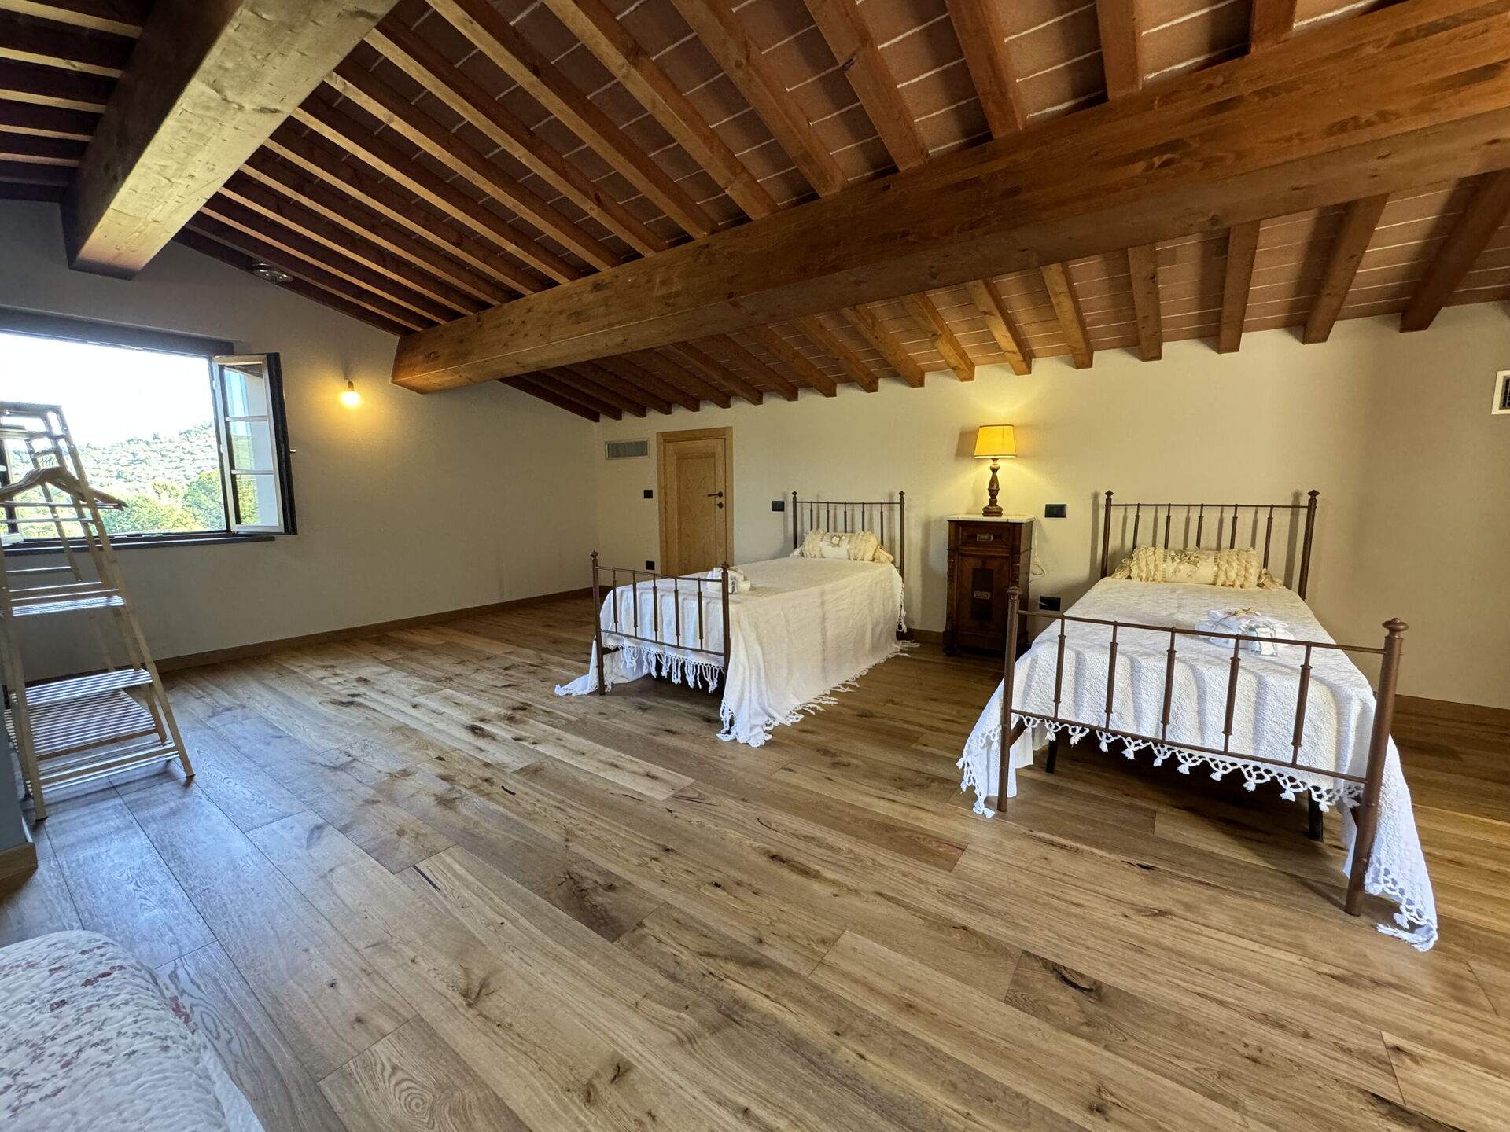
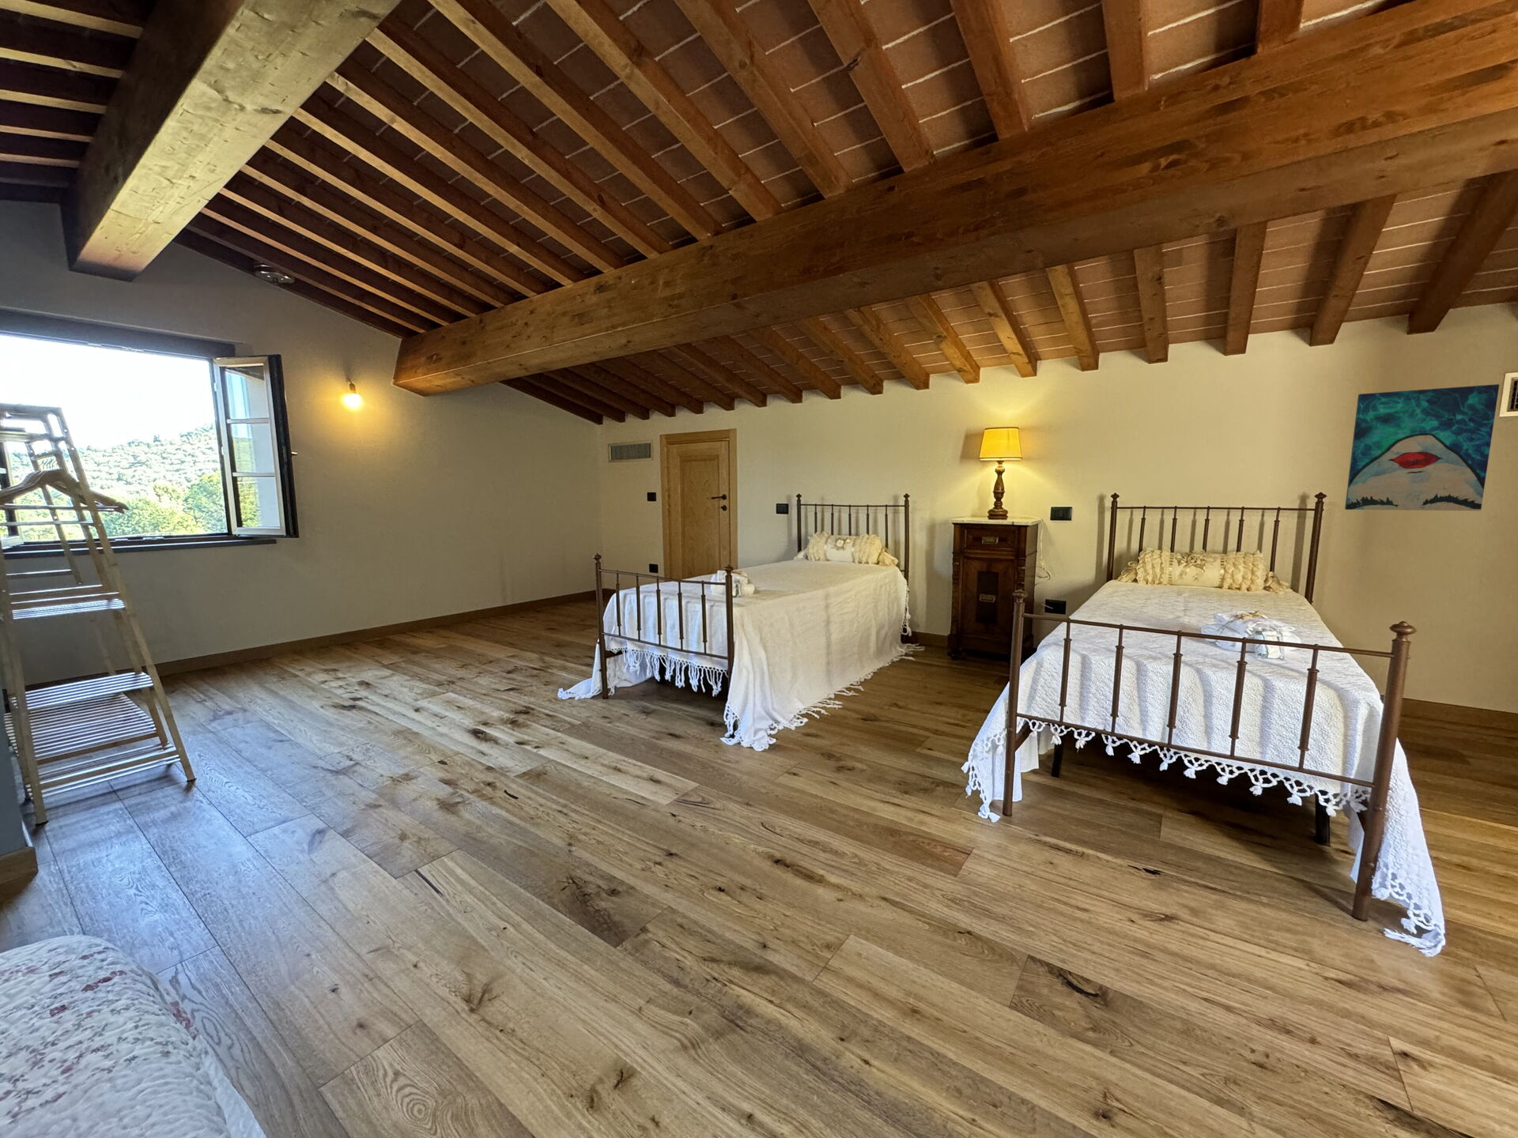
+ wall art (1416, 451)
